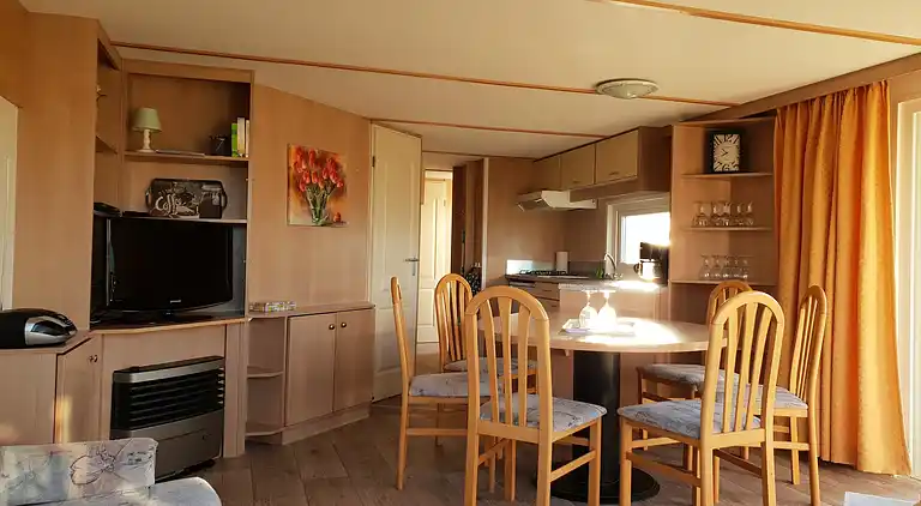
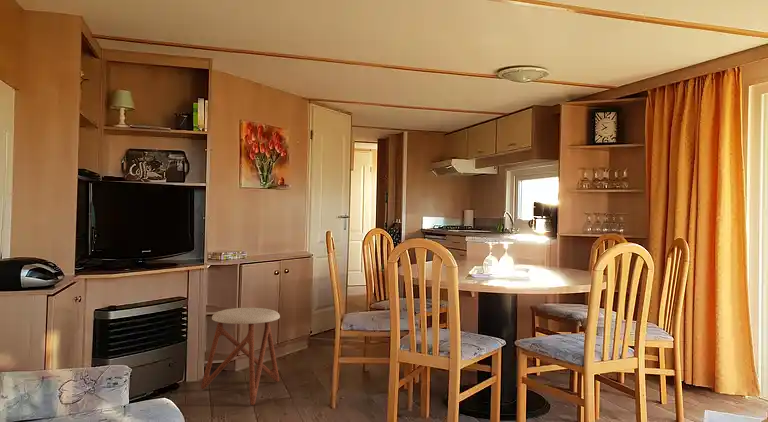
+ stool (246, 353)
